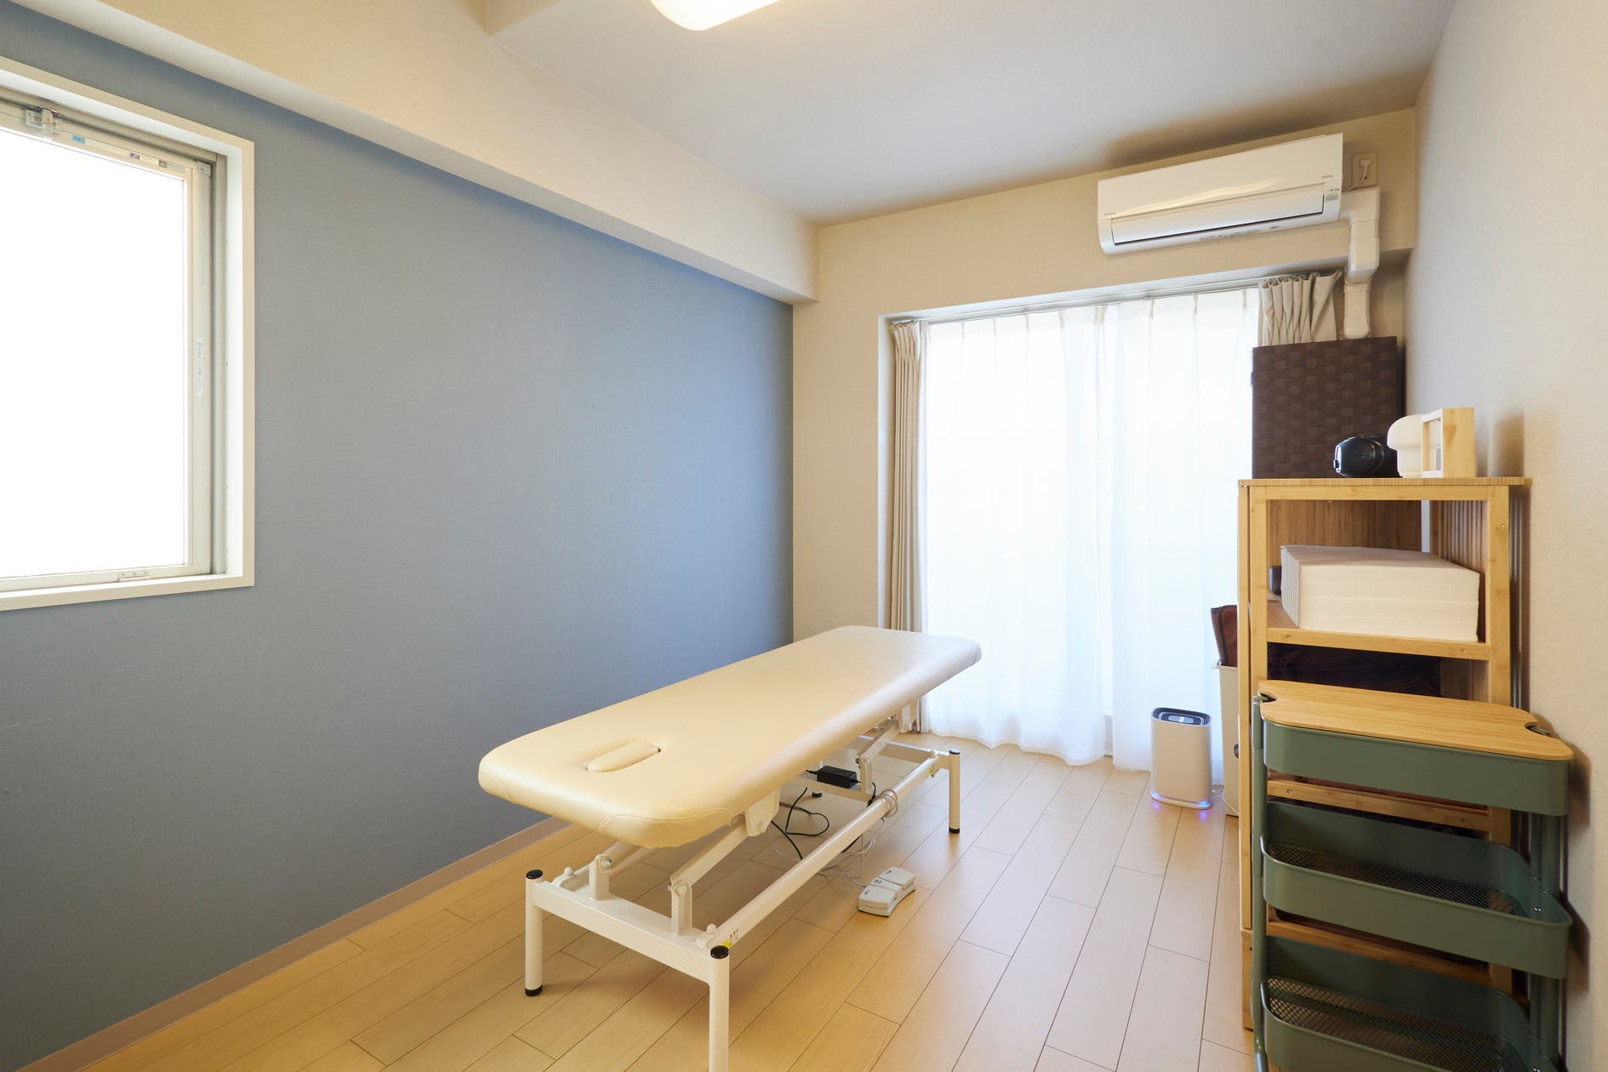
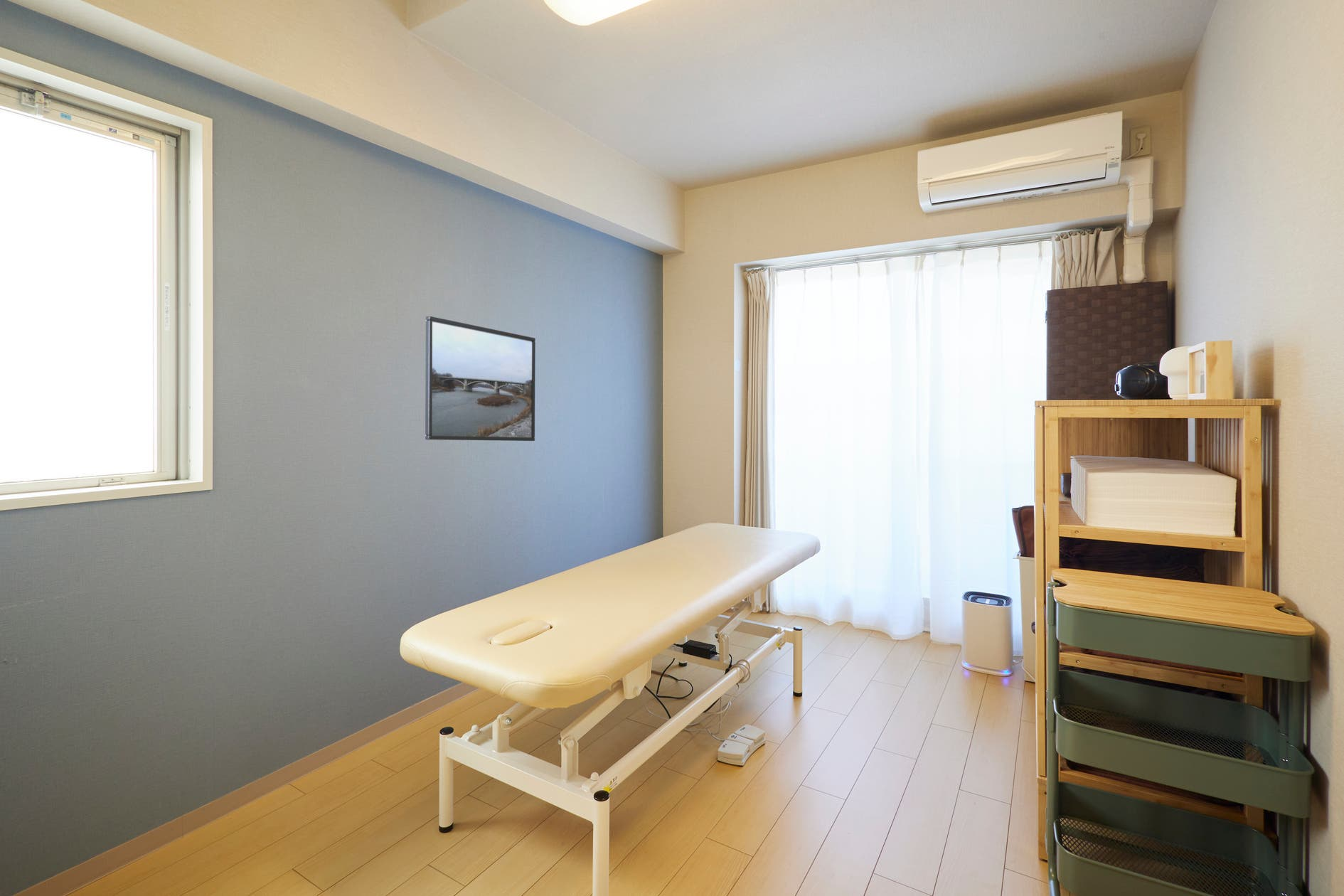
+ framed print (485, 384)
